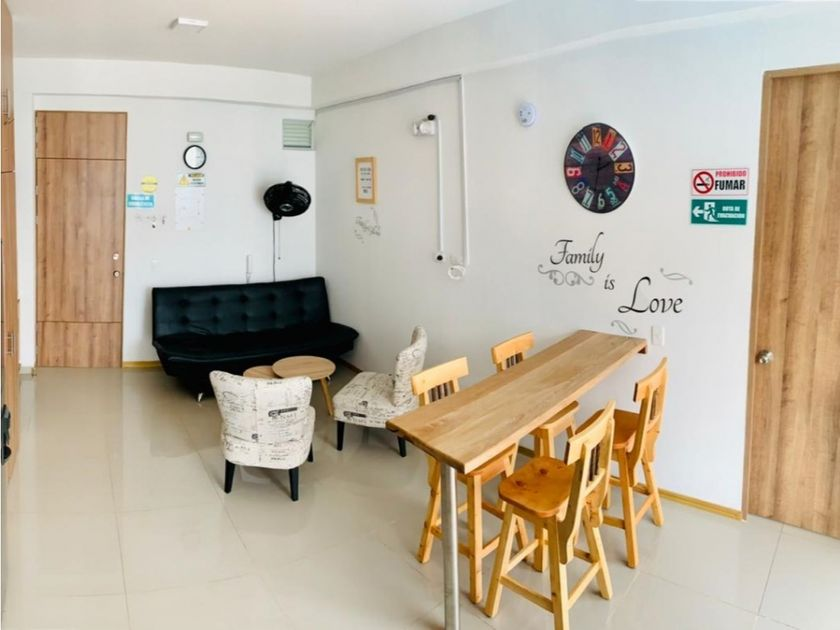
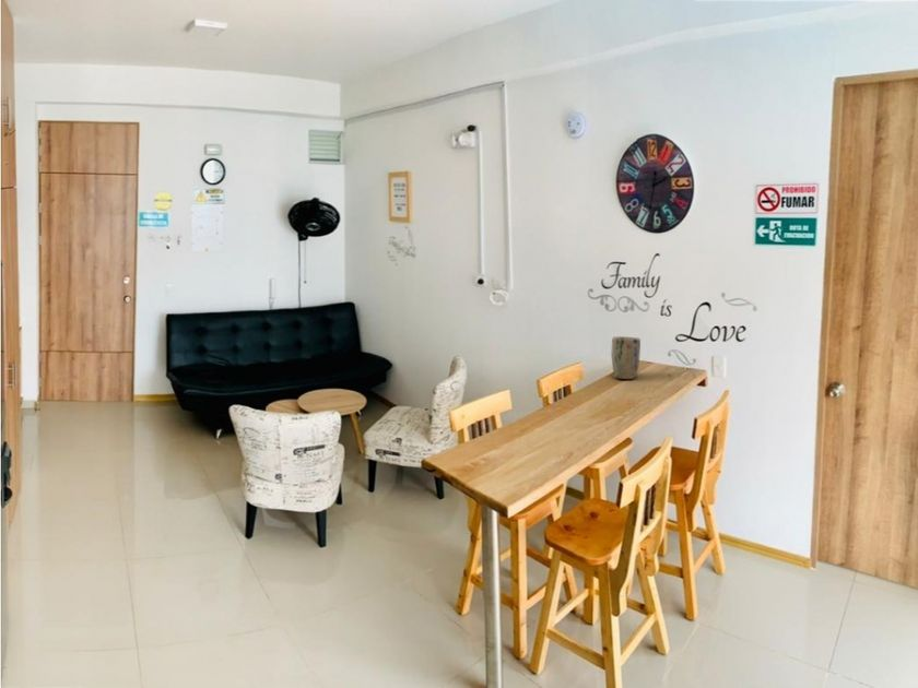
+ plant pot (625, 357)
